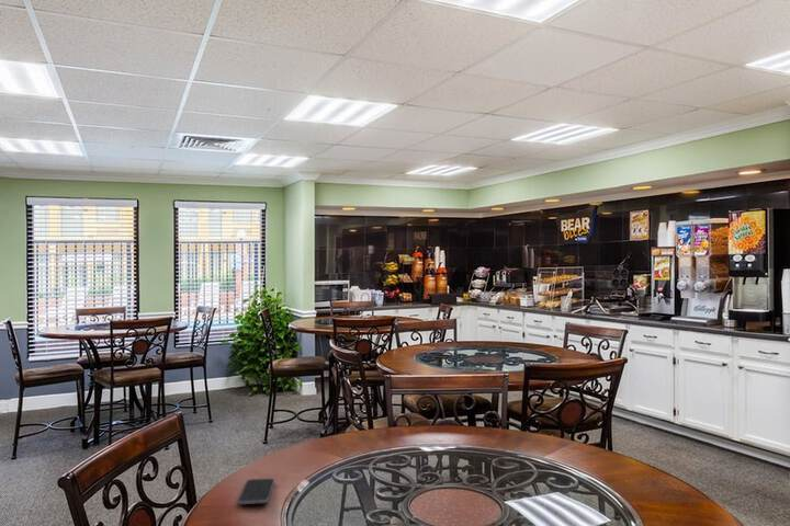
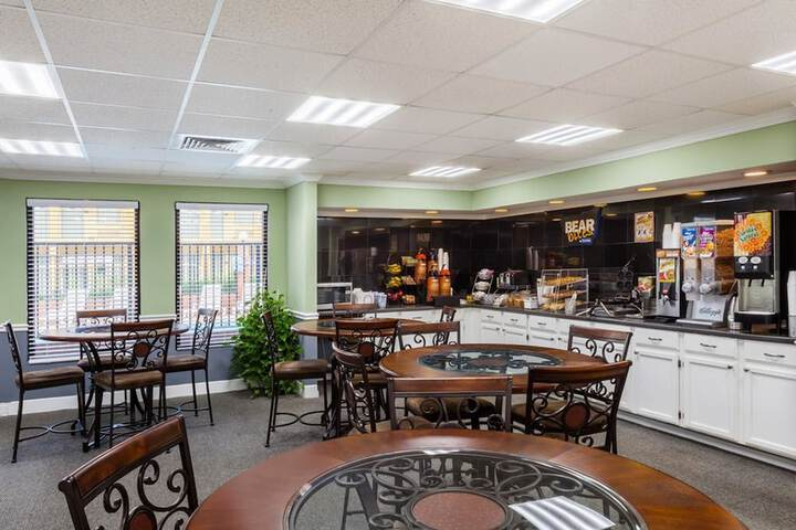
- smartphone (257, 490)
